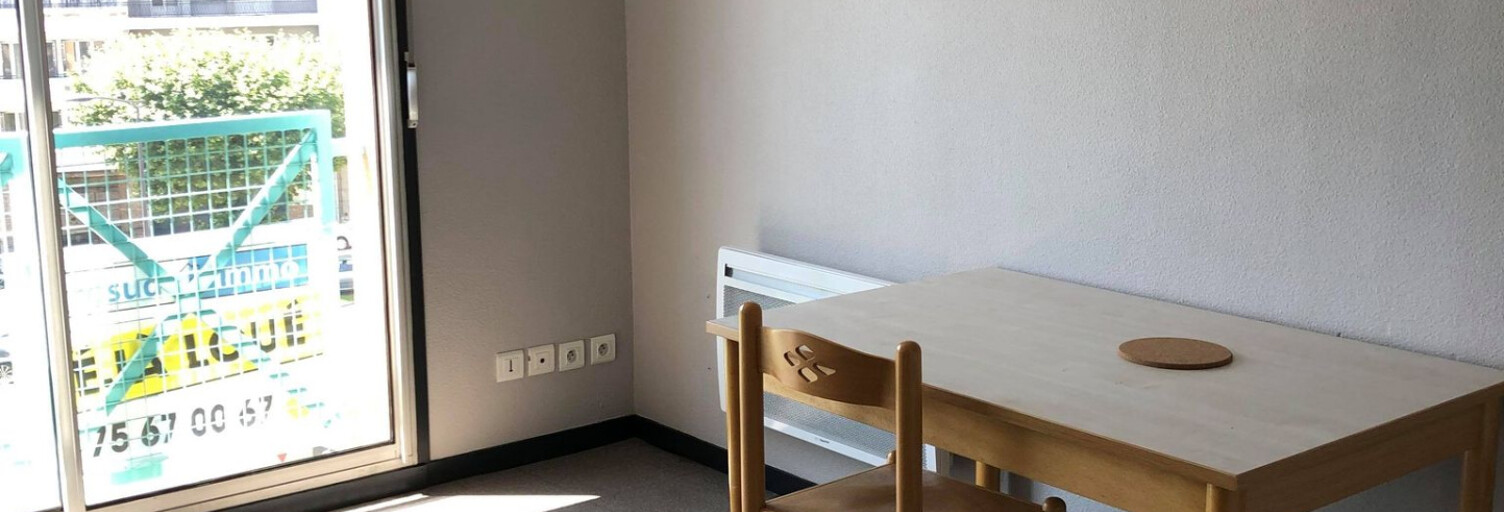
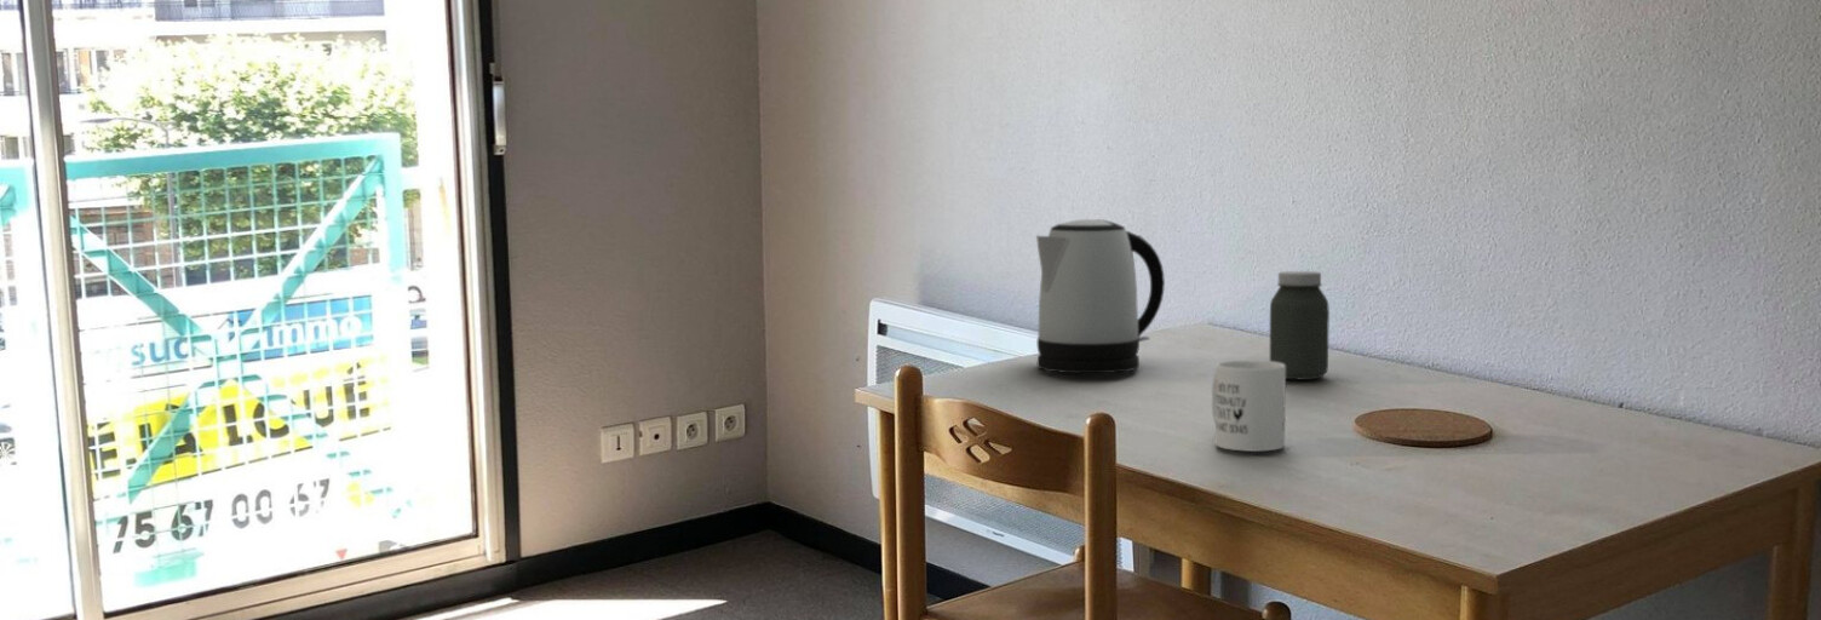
+ kettle (1101, 293)
+ mug (1241, 402)
+ jar (1298, 325)
